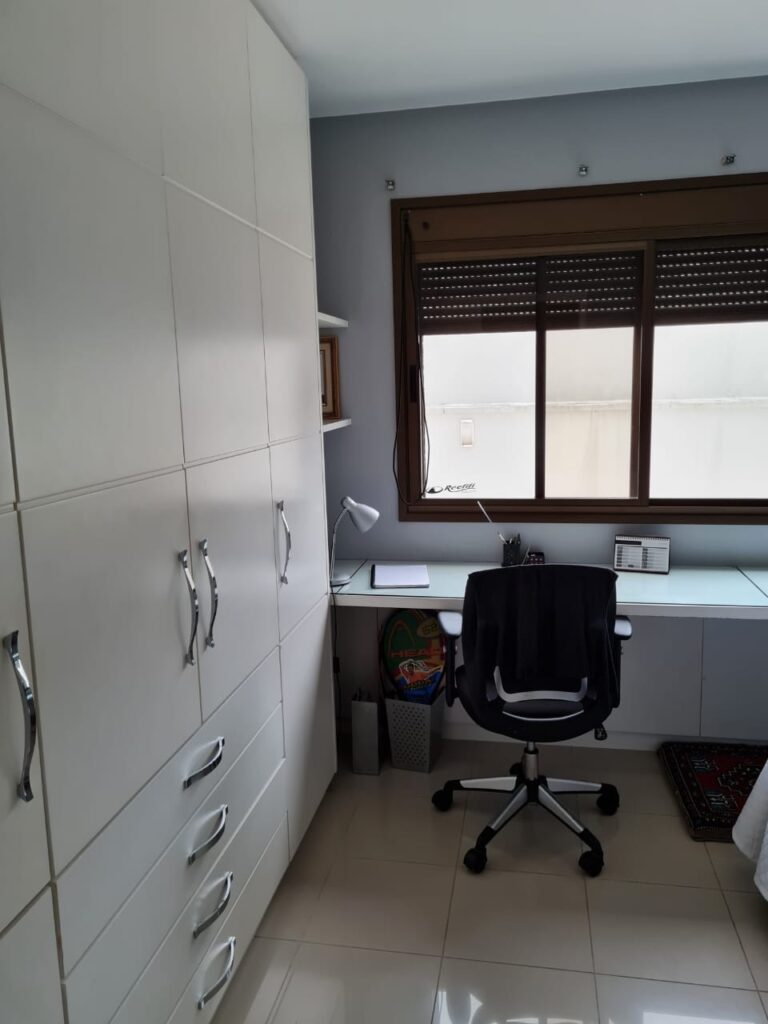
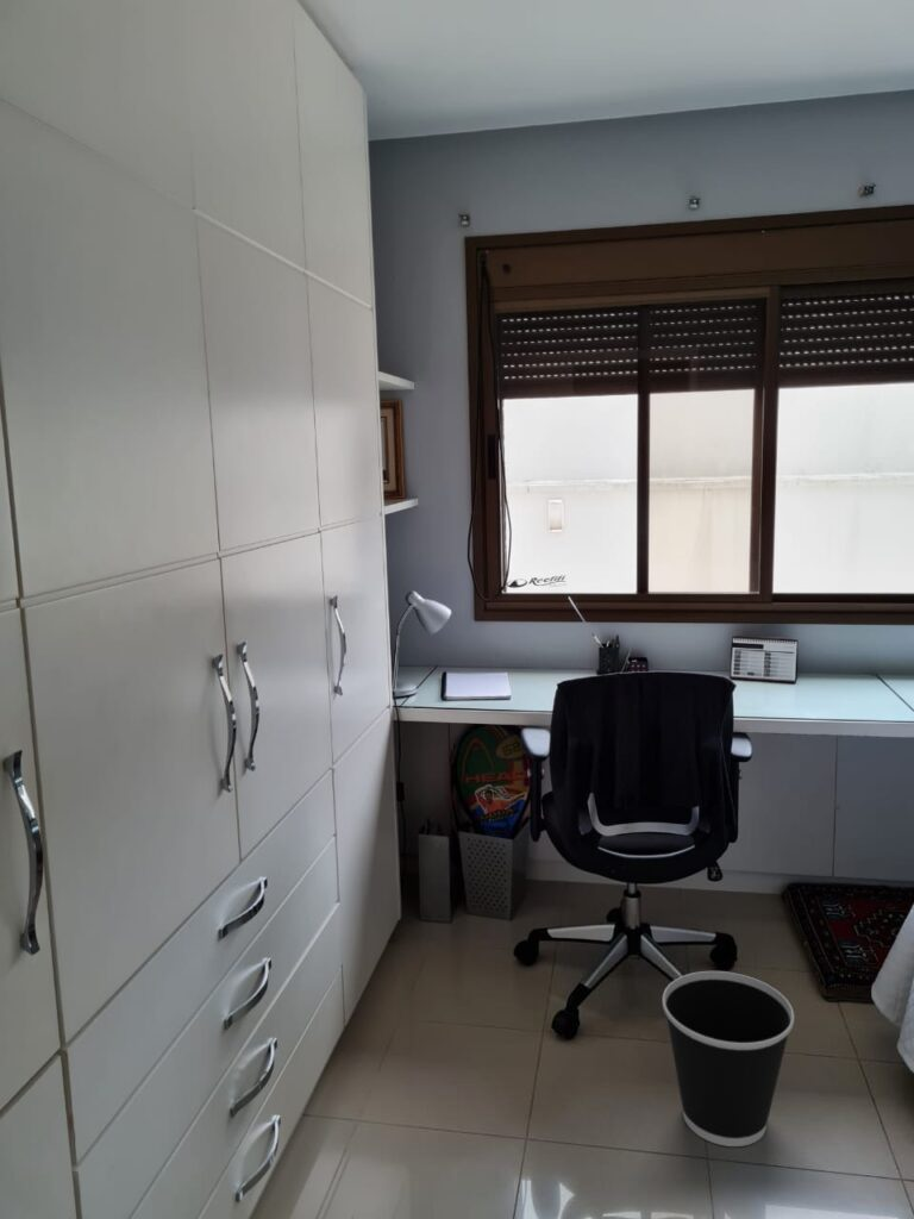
+ wastebasket (725, 1061)
